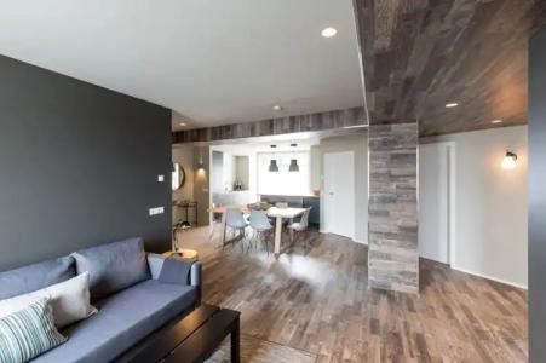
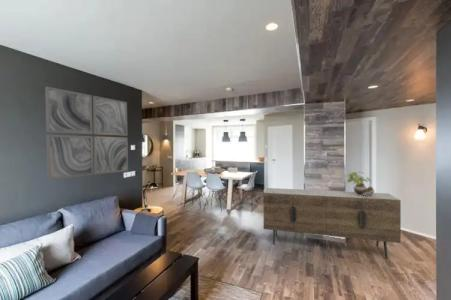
+ sideboard (324, 219)
+ wall art (93, 133)
+ potted plant (361, 183)
